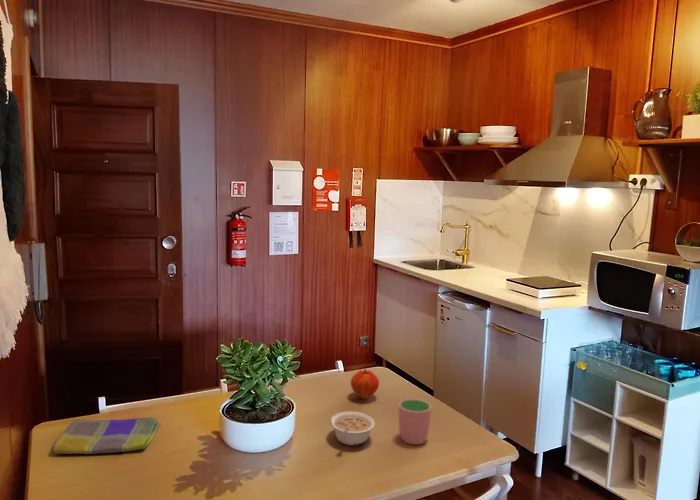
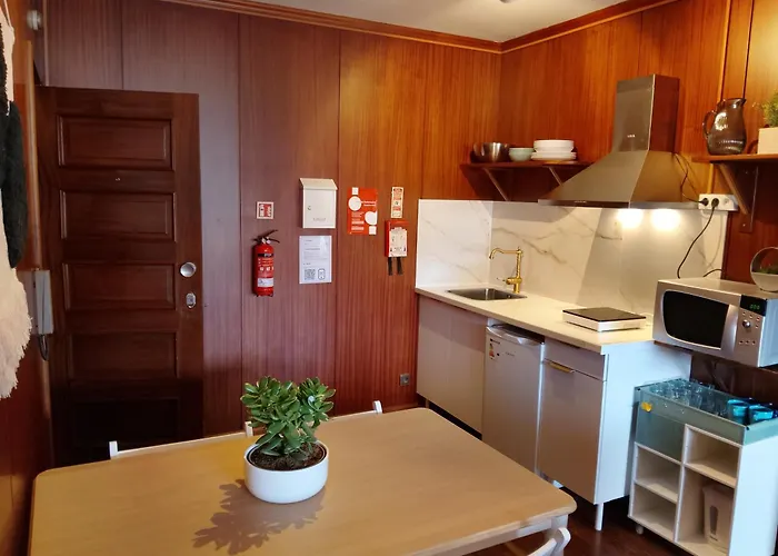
- dish towel (107, 434)
- cup (412, 419)
- fruit (364, 382)
- legume (352, 428)
